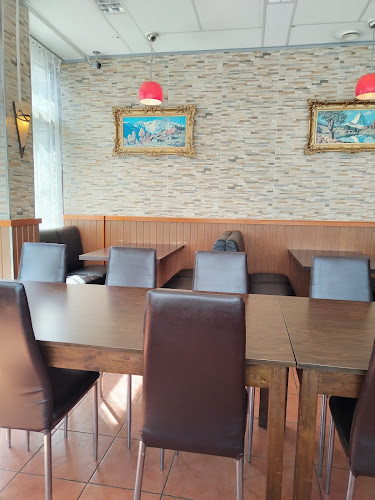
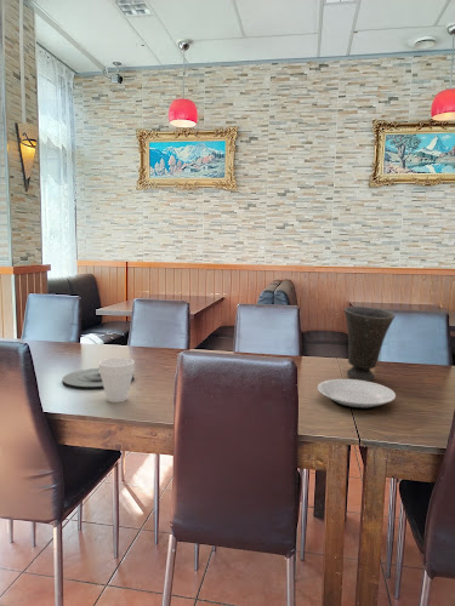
+ plate (98, 376)
+ cup (116, 381)
+ vase (366, 344)
+ plate (354, 395)
